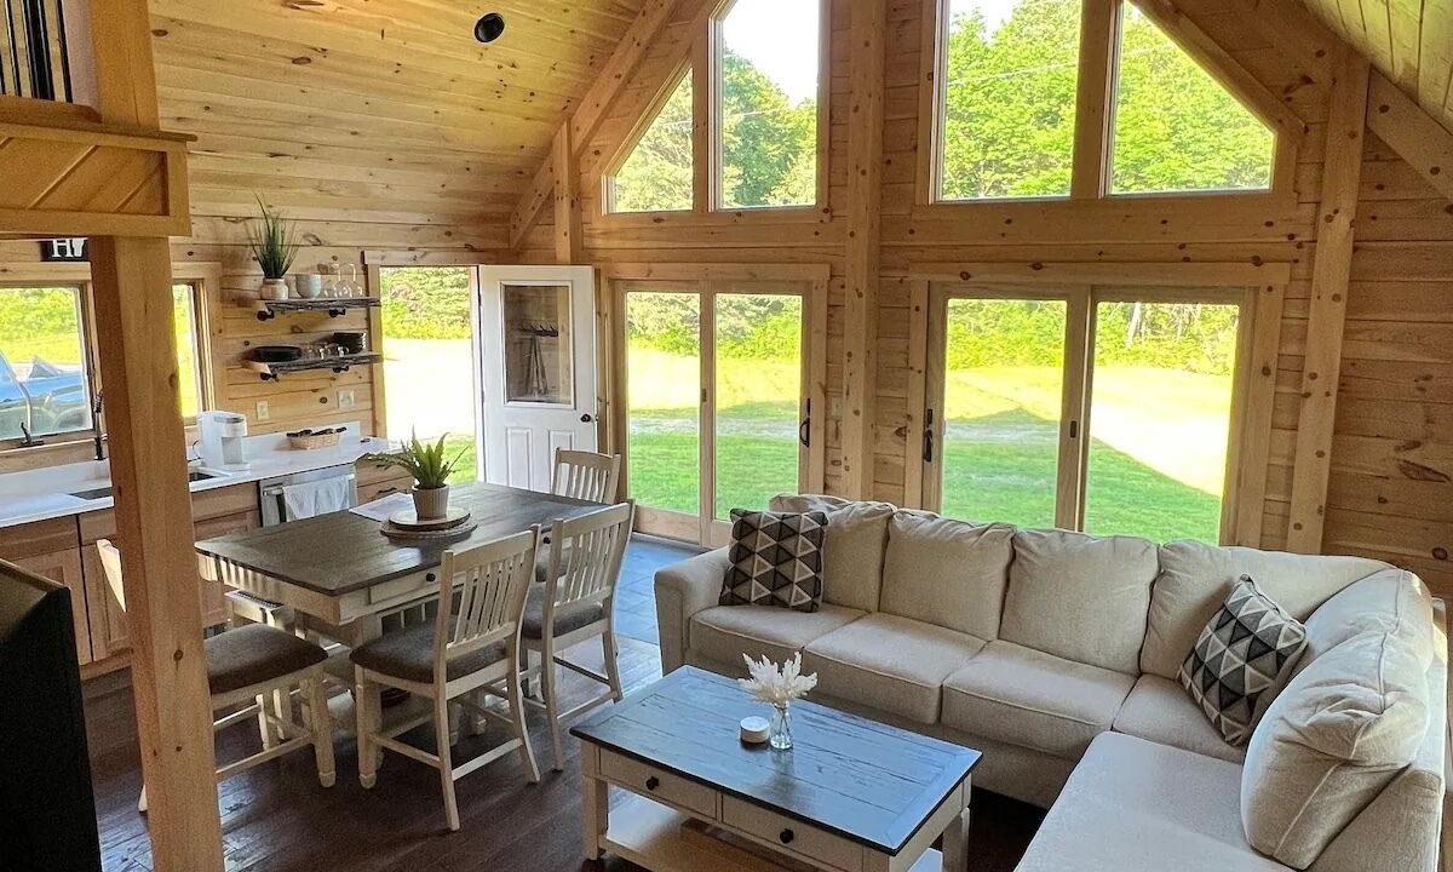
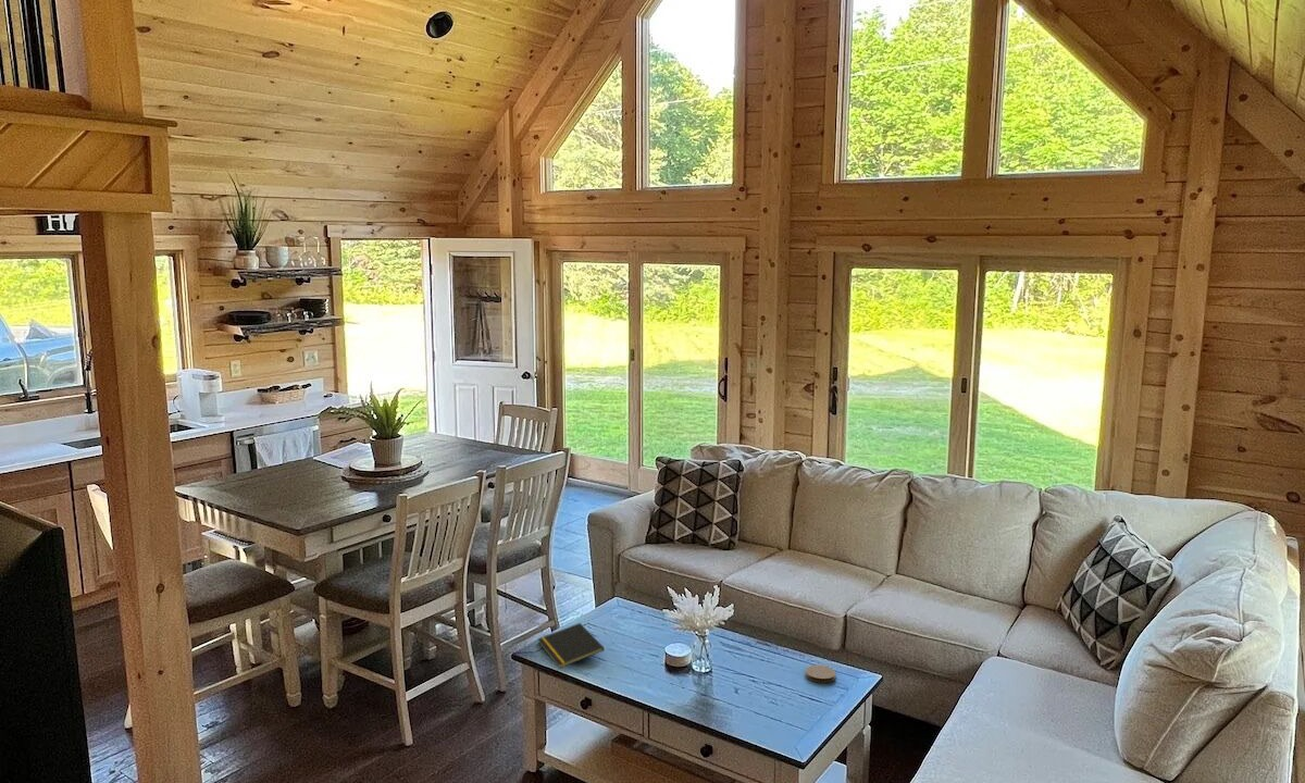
+ coaster (820, 673)
+ notepad (570, 644)
